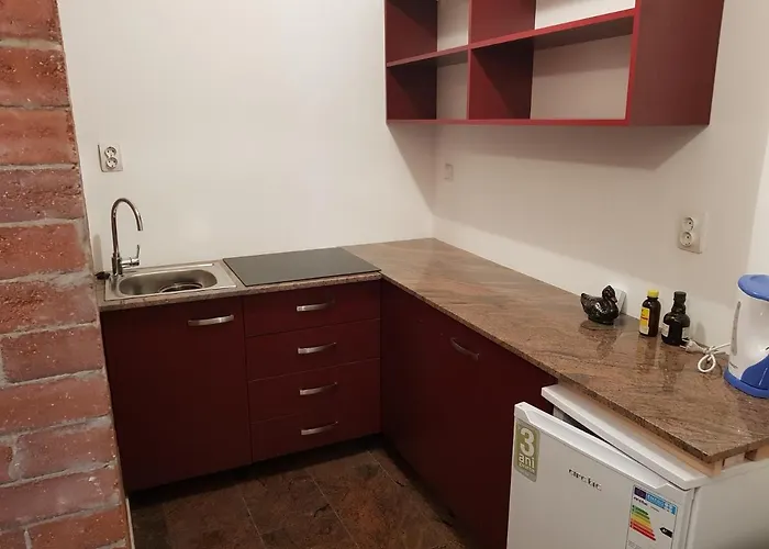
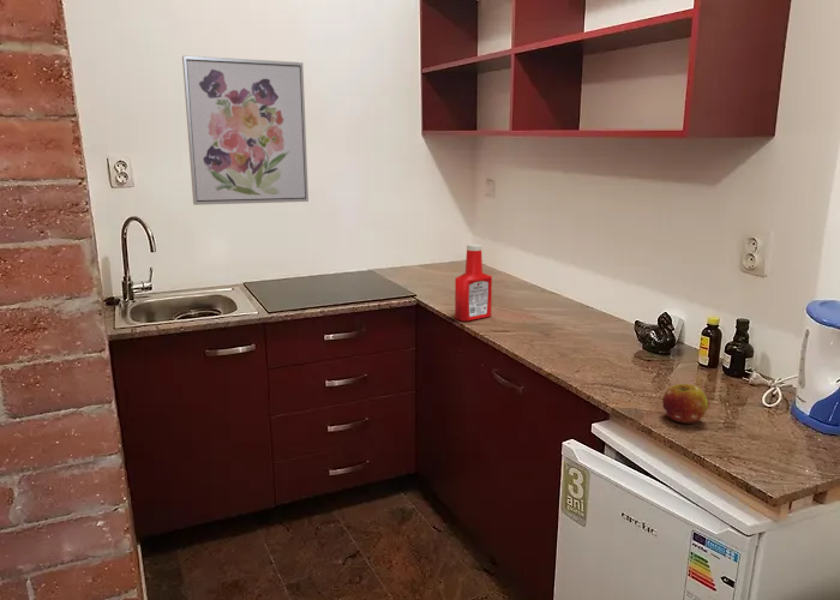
+ fruit (684, 402)
+ wall art (248, 132)
+ soap bottle (473, 281)
